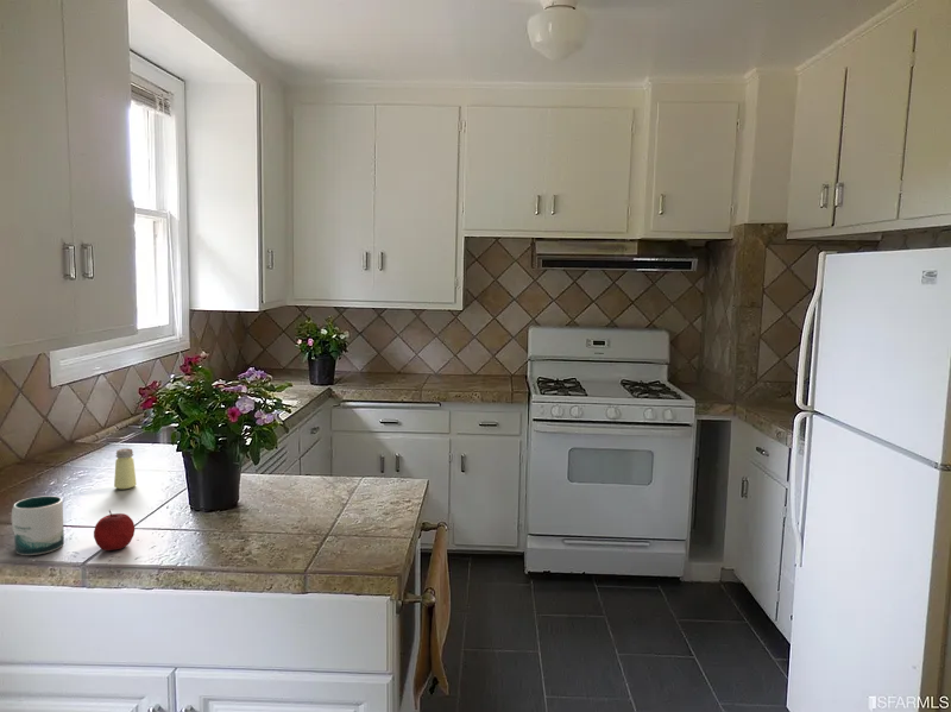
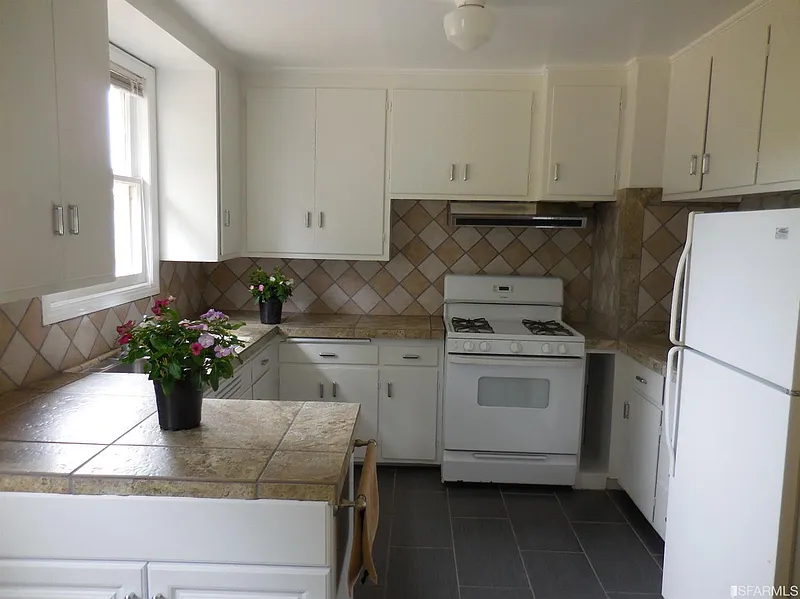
- saltshaker (125, 467)
- mug (32, 523)
- apple (114, 528)
